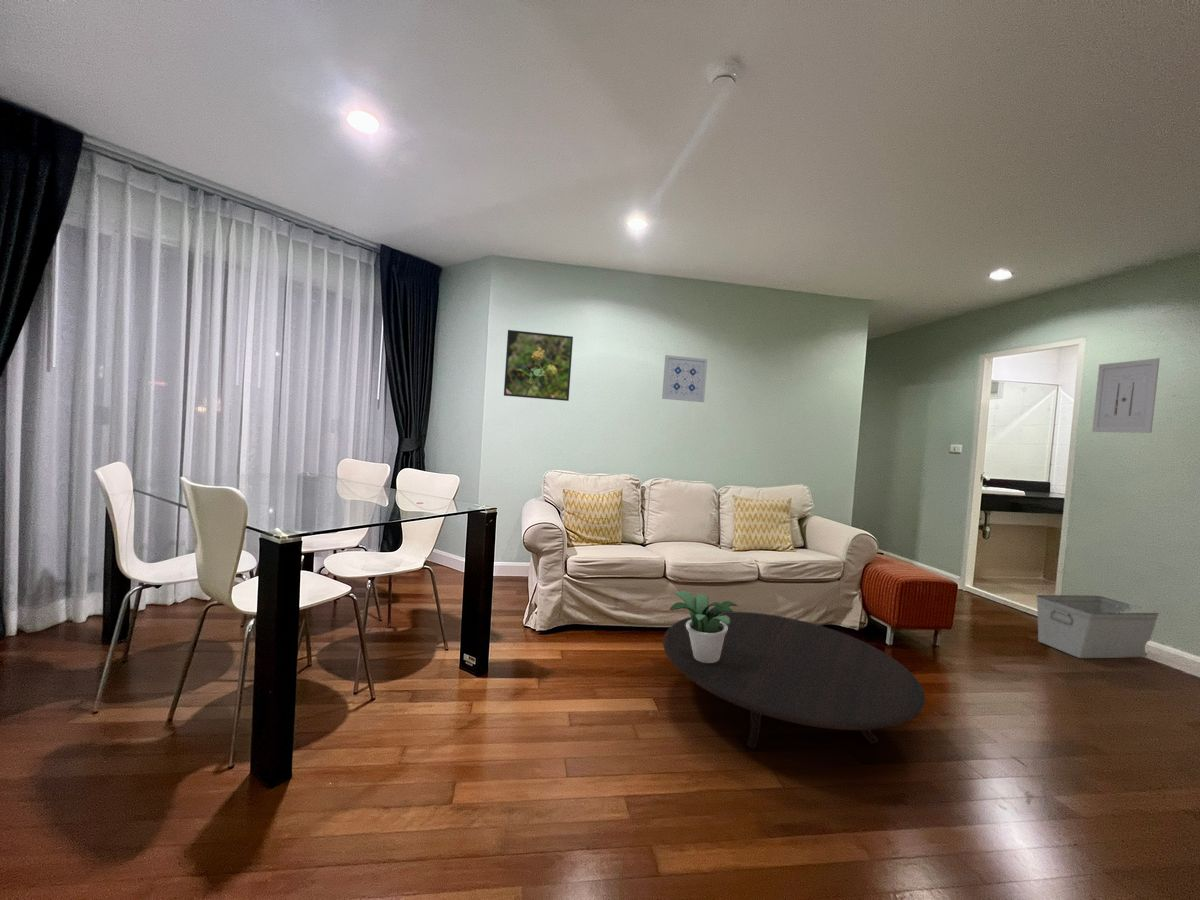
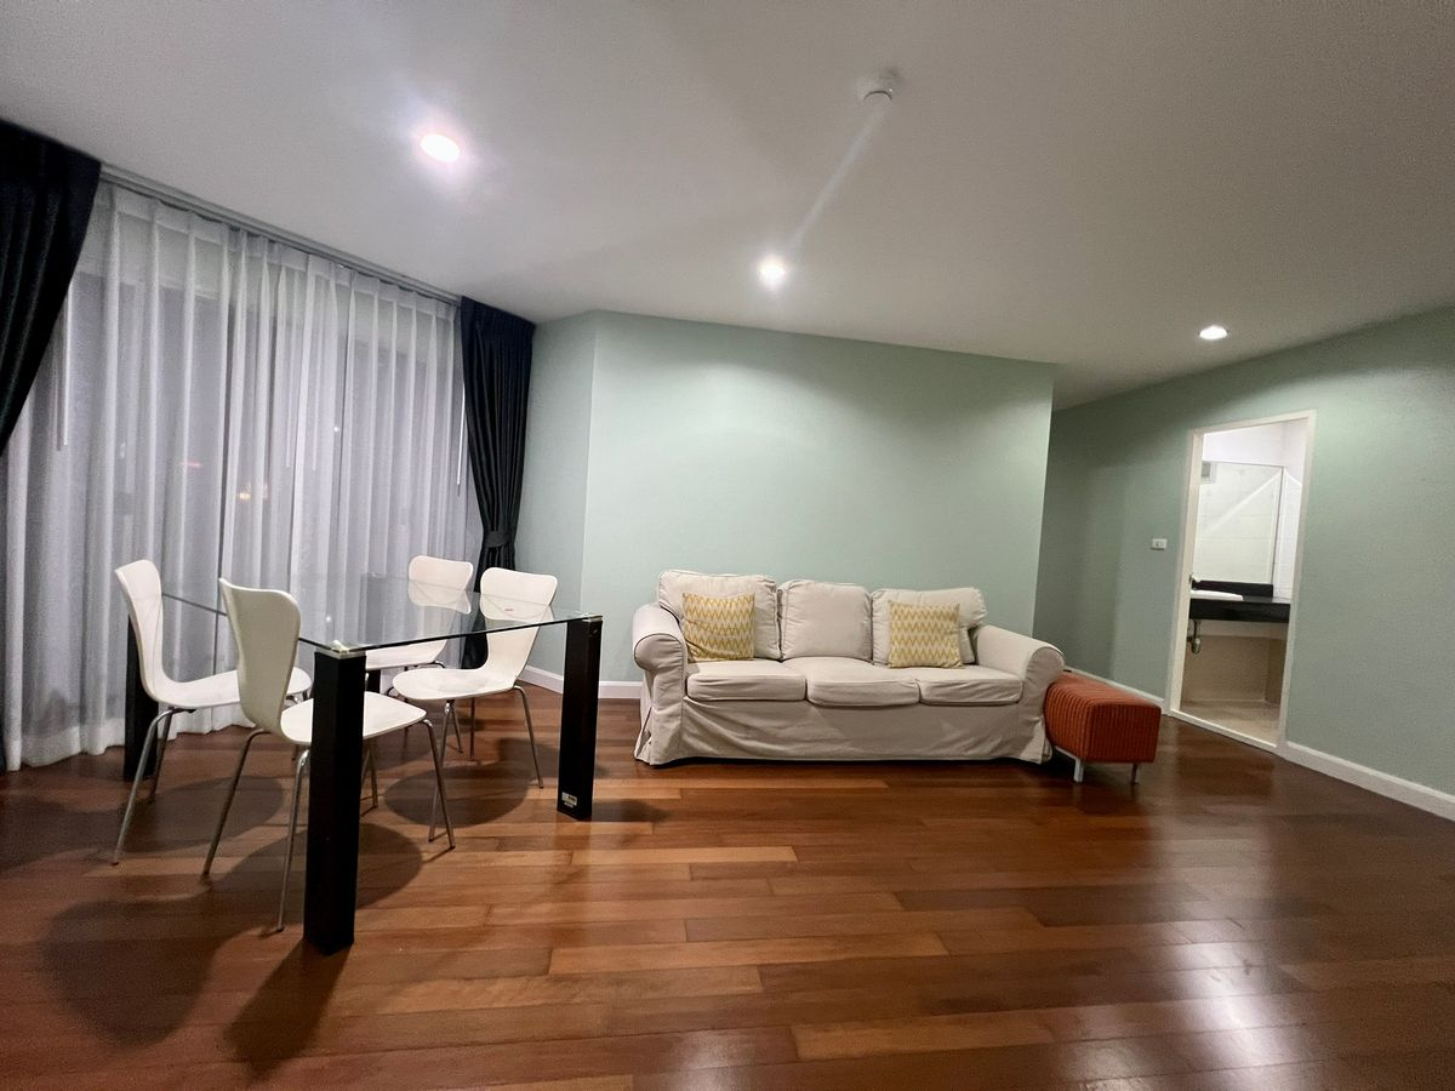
- wall art (1124, 397)
- potted plant (702, 627)
- table (780, 680)
- storage bin (1093, 626)
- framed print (538, 365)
- wall art (684, 378)
